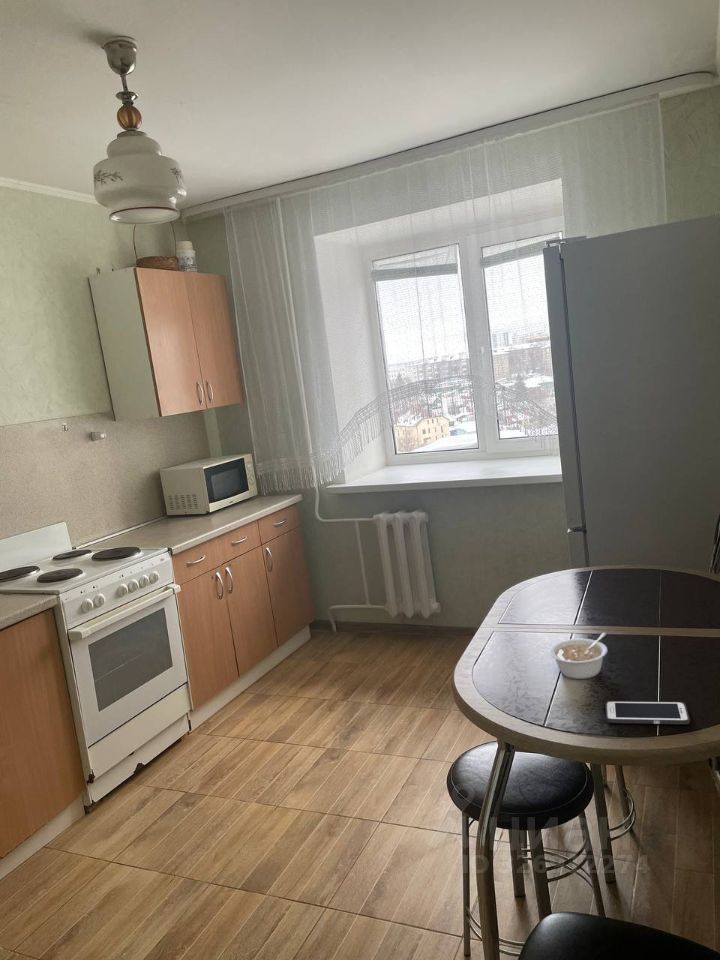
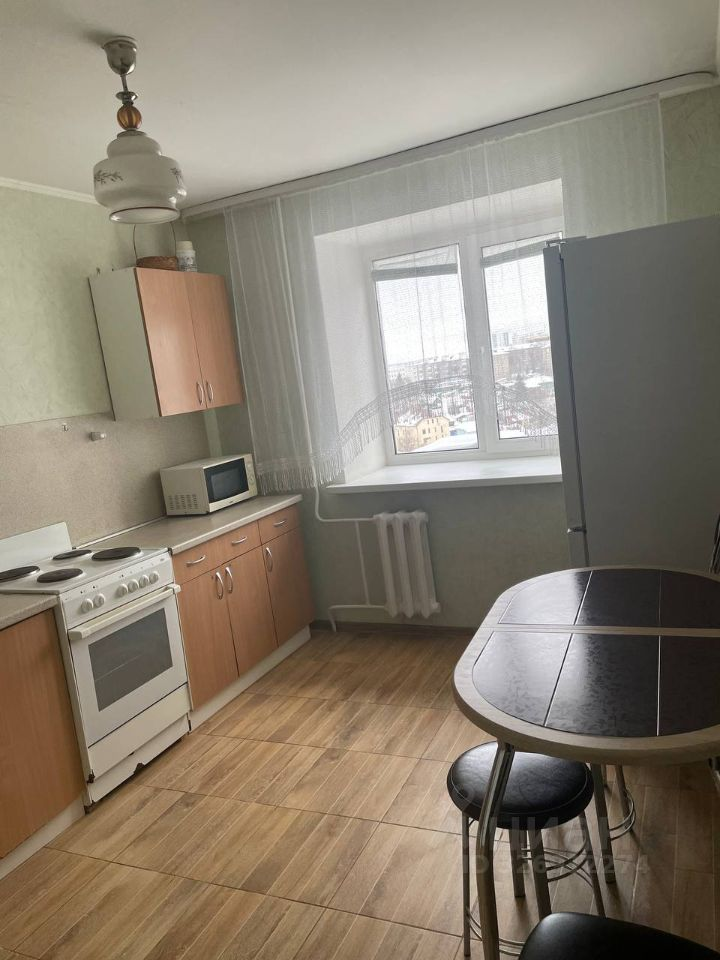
- cell phone (646, 712)
- legume (579, 657)
